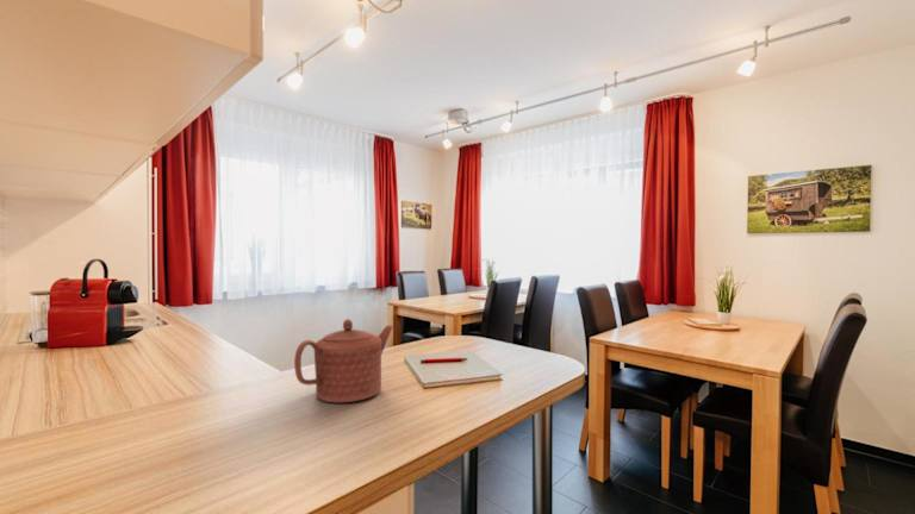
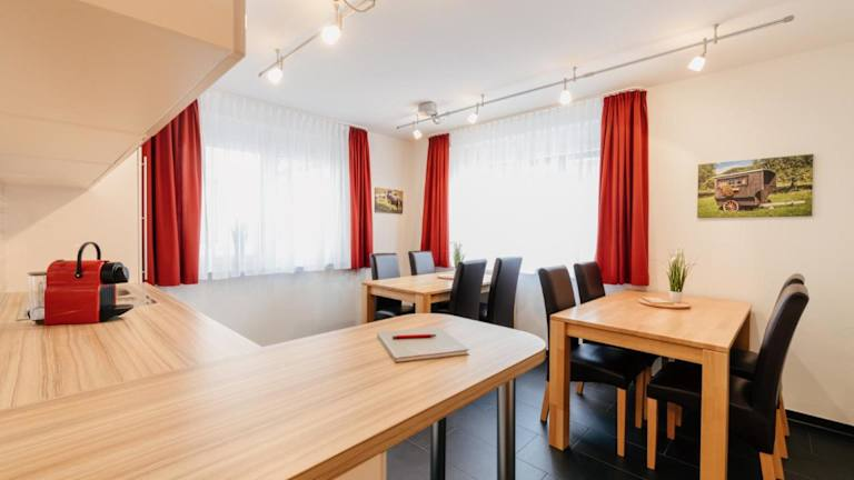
- teapot (349, 355)
